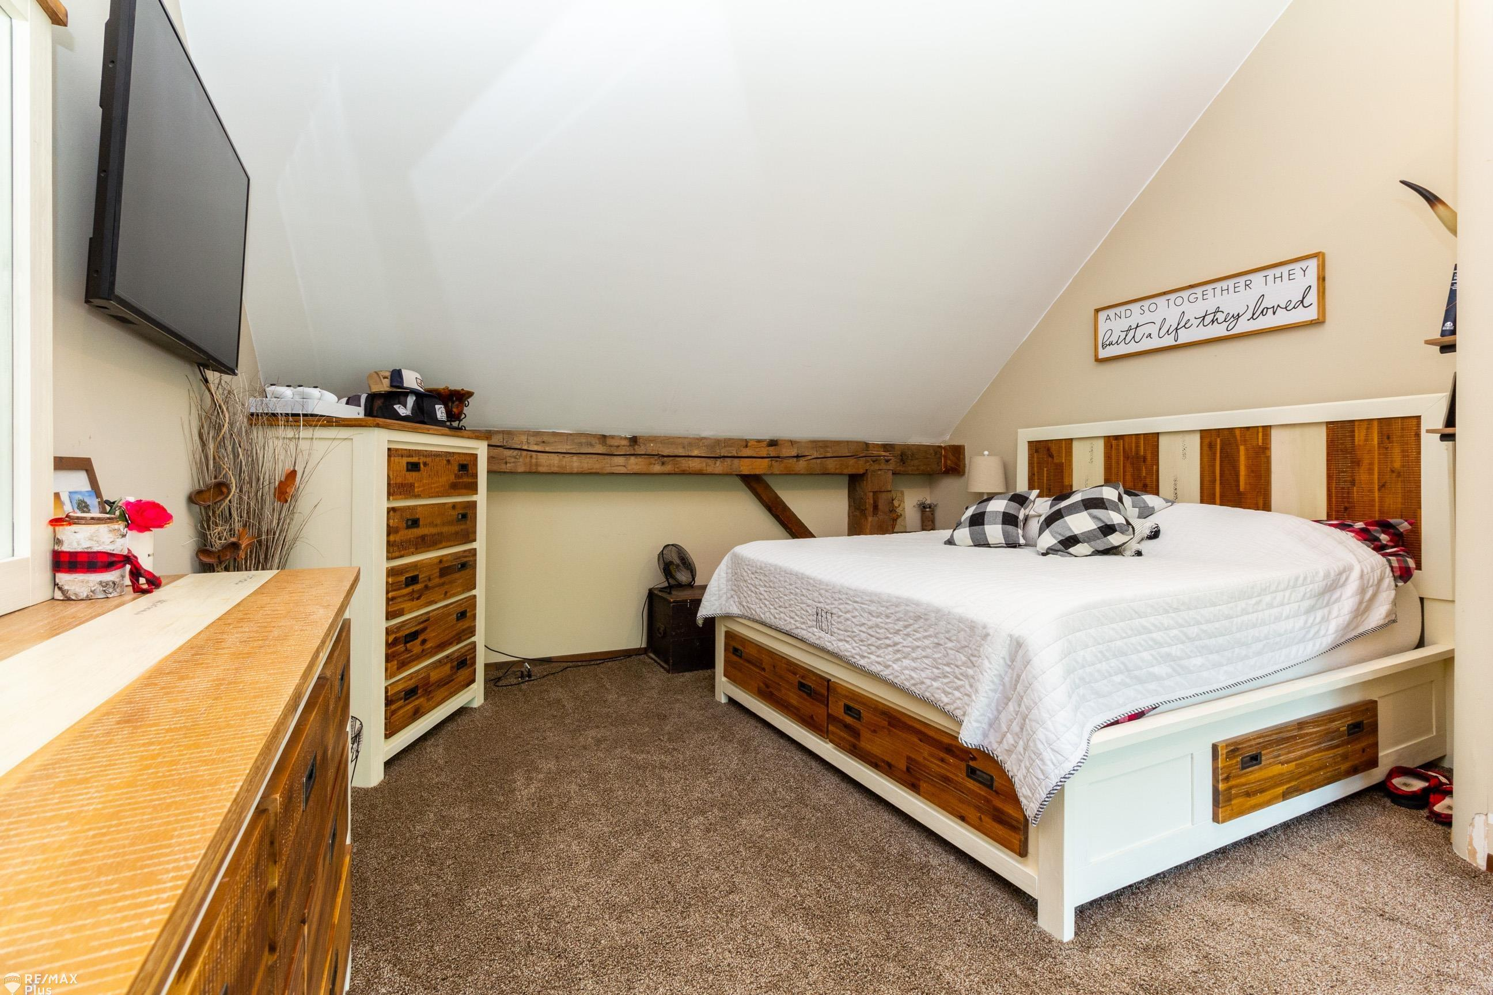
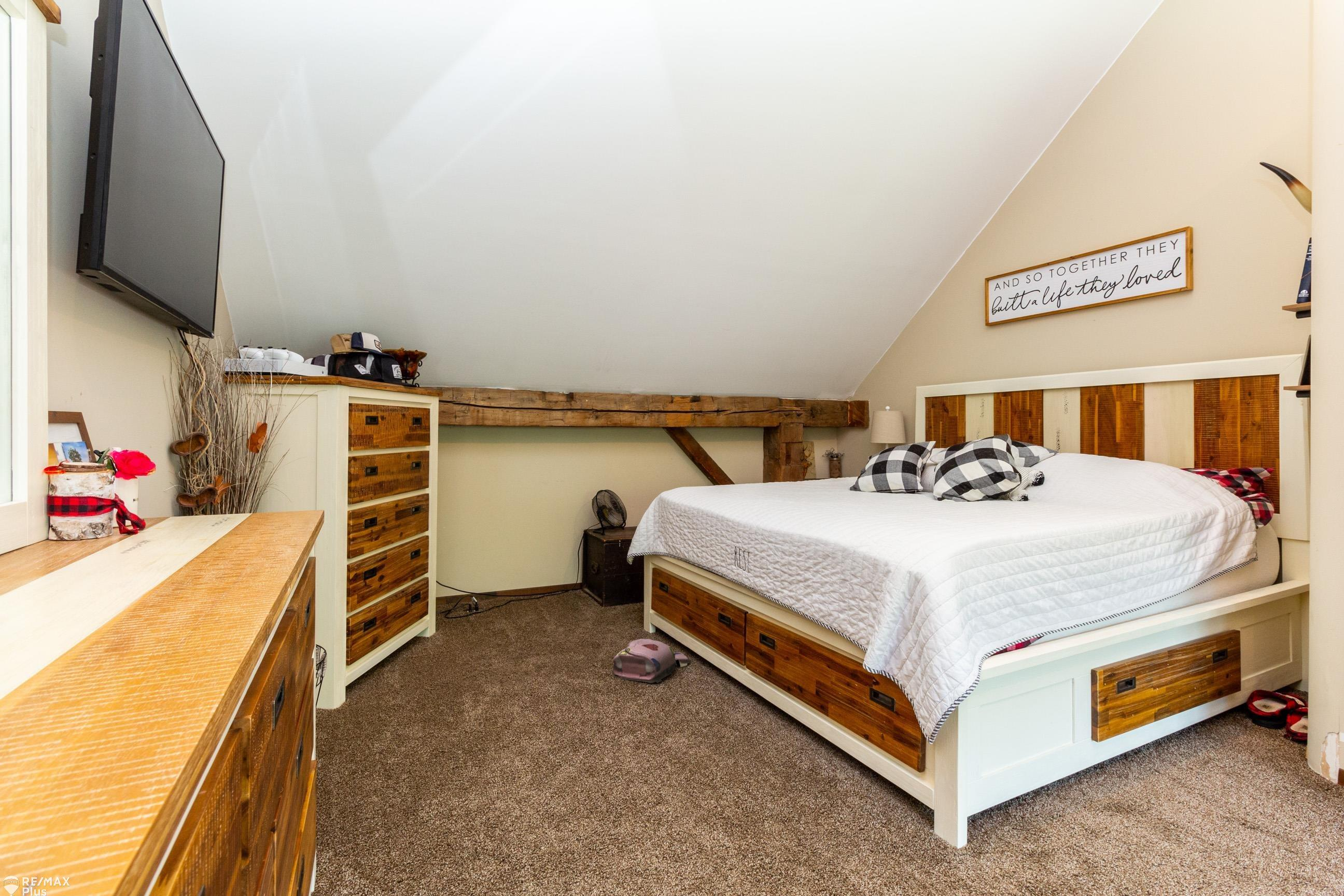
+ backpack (656, 655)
